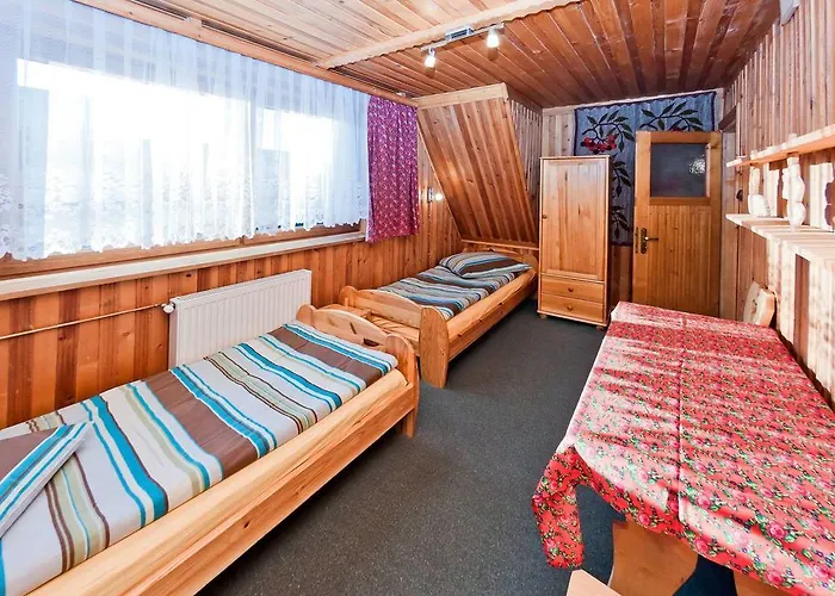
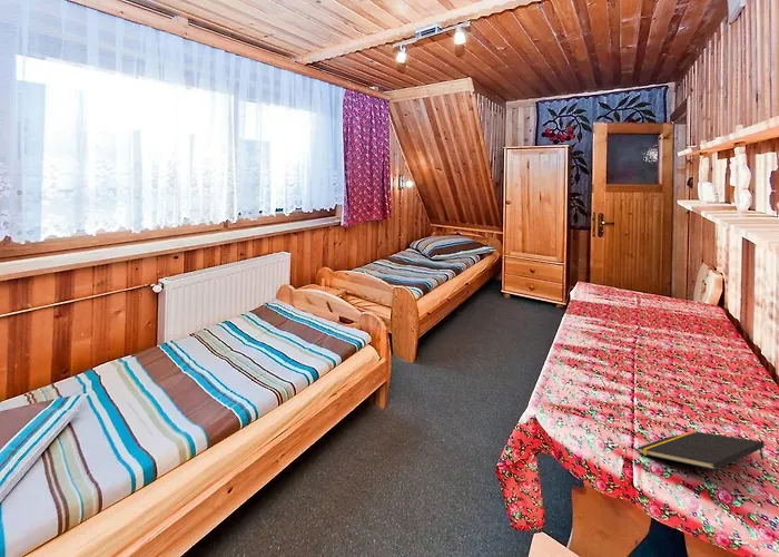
+ notepad (699, 447)
